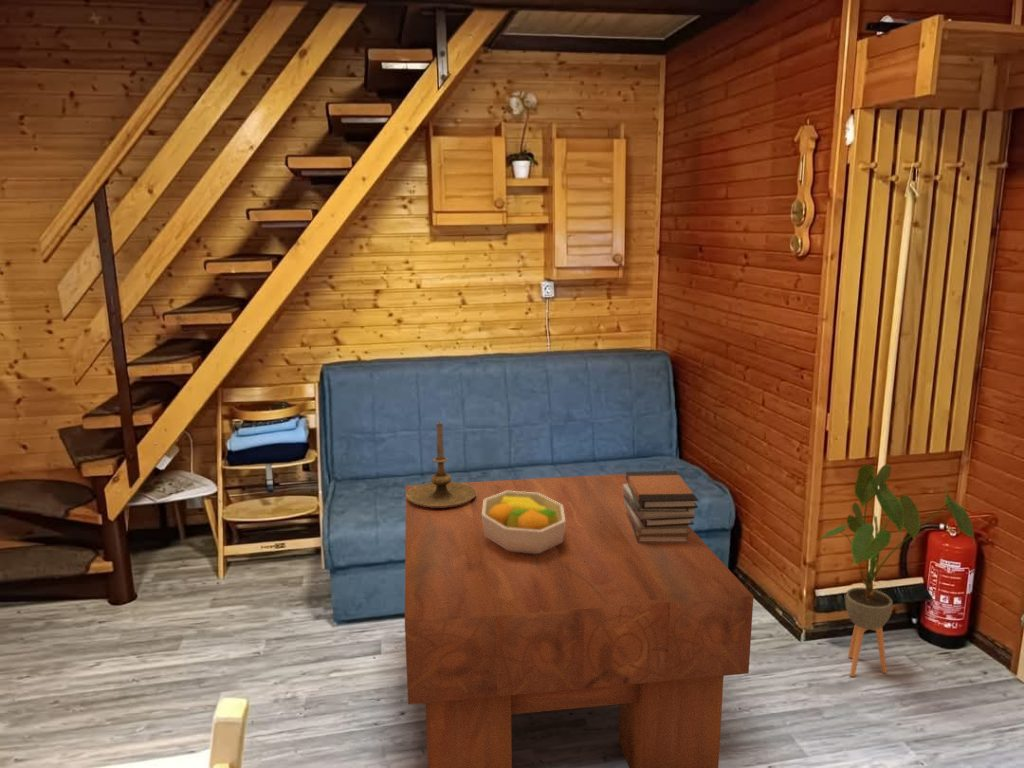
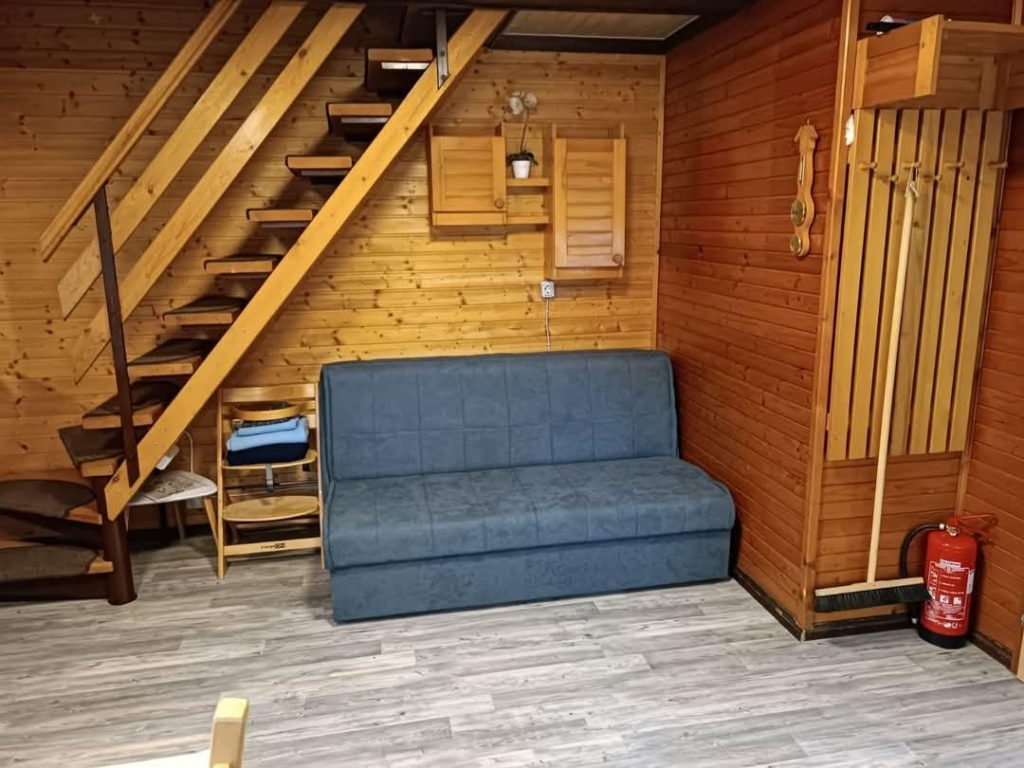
- candle holder (440, 459)
- book stack (658, 504)
- house plant (877, 569)
- fruit bowl (523, 516)
- coffee table (548, 620)
